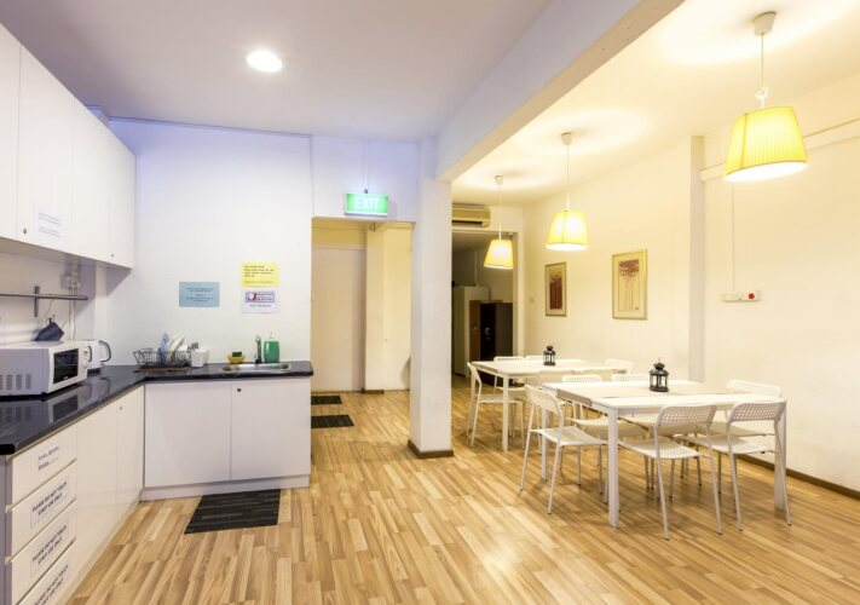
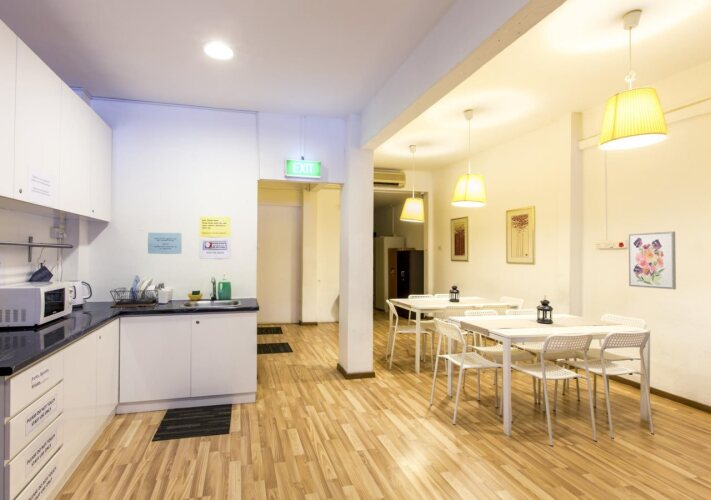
+ wall art (651, 260)
